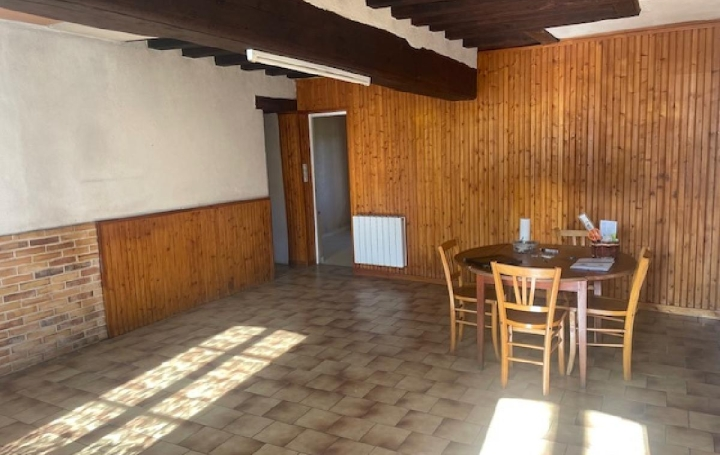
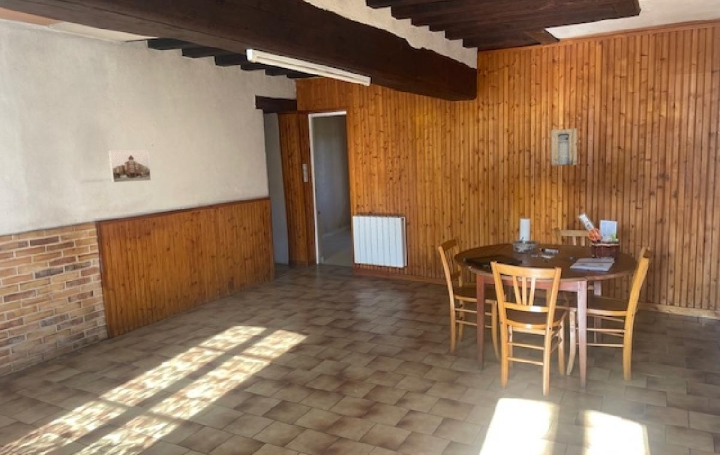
+ wall art (564, 147)
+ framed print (130, 166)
